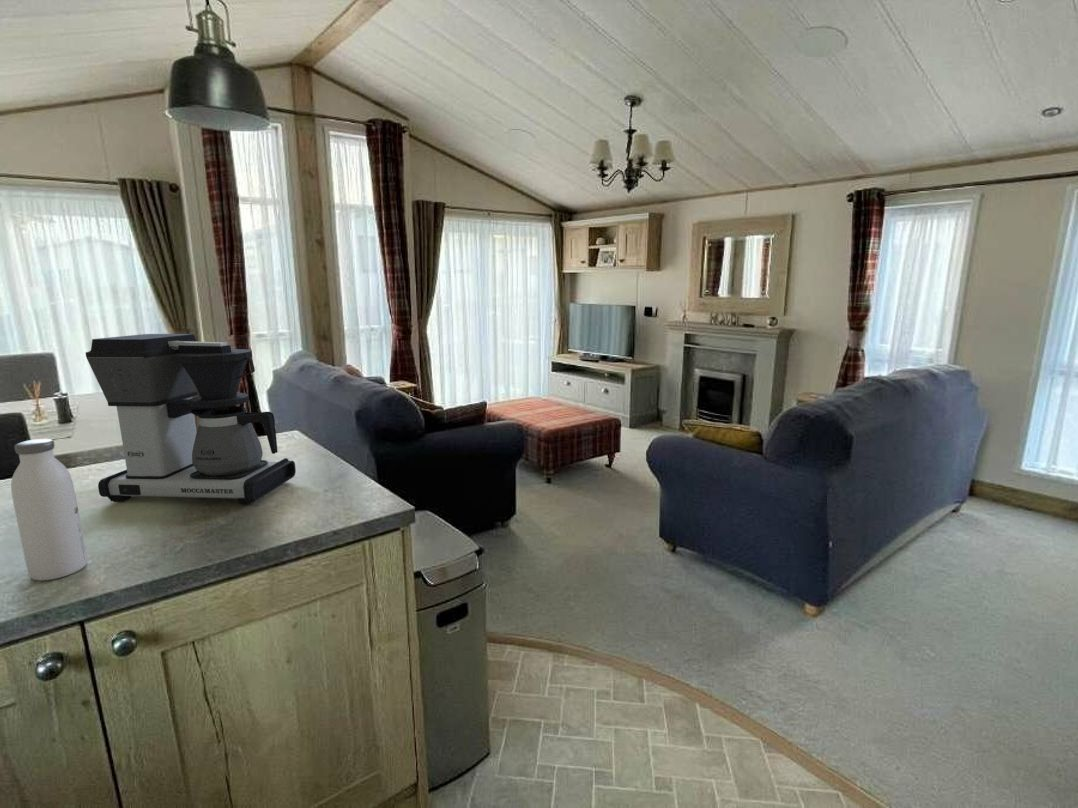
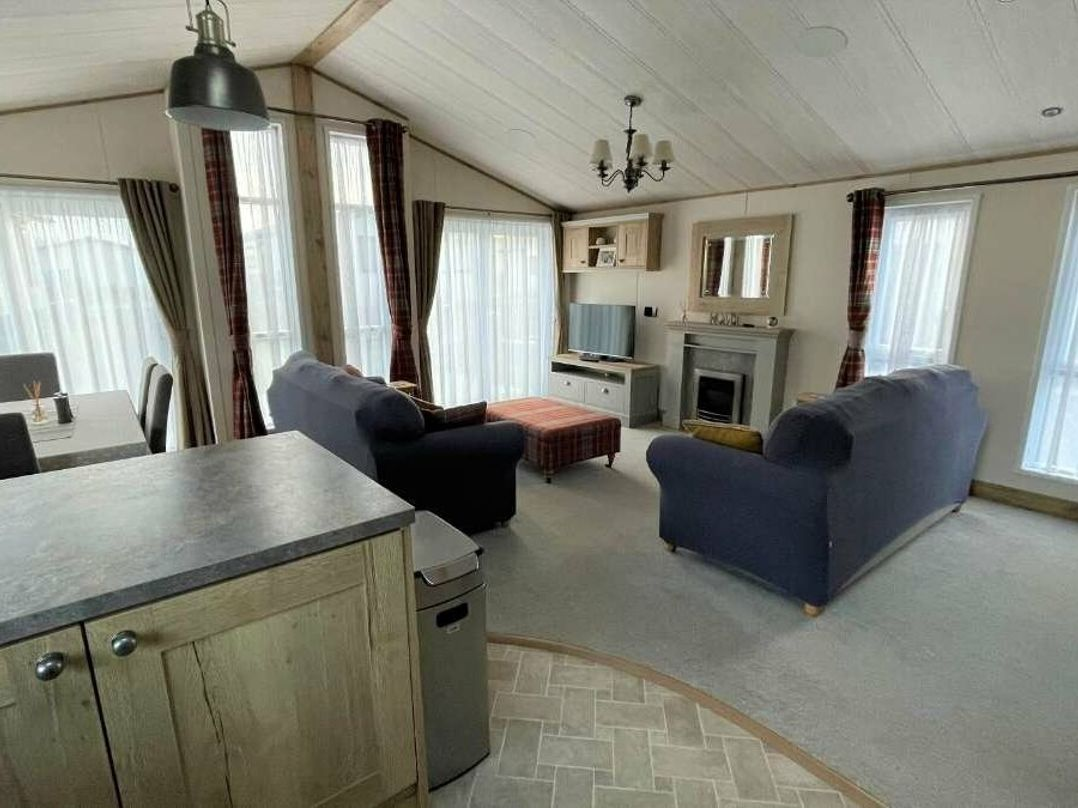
- water bottle (46, 507)
- coffee maker (196, 415)
